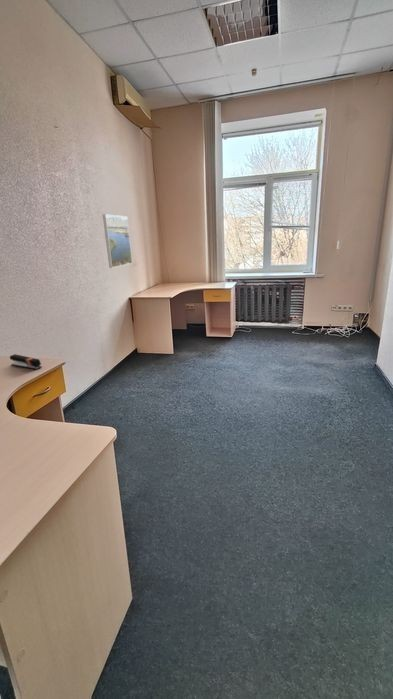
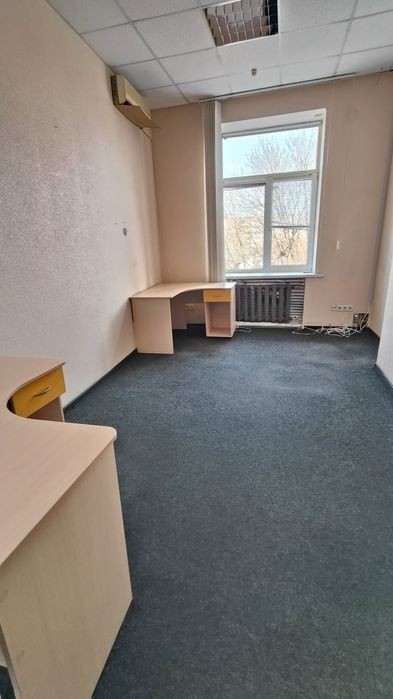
- stapler (25, 361)
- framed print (118, 241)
